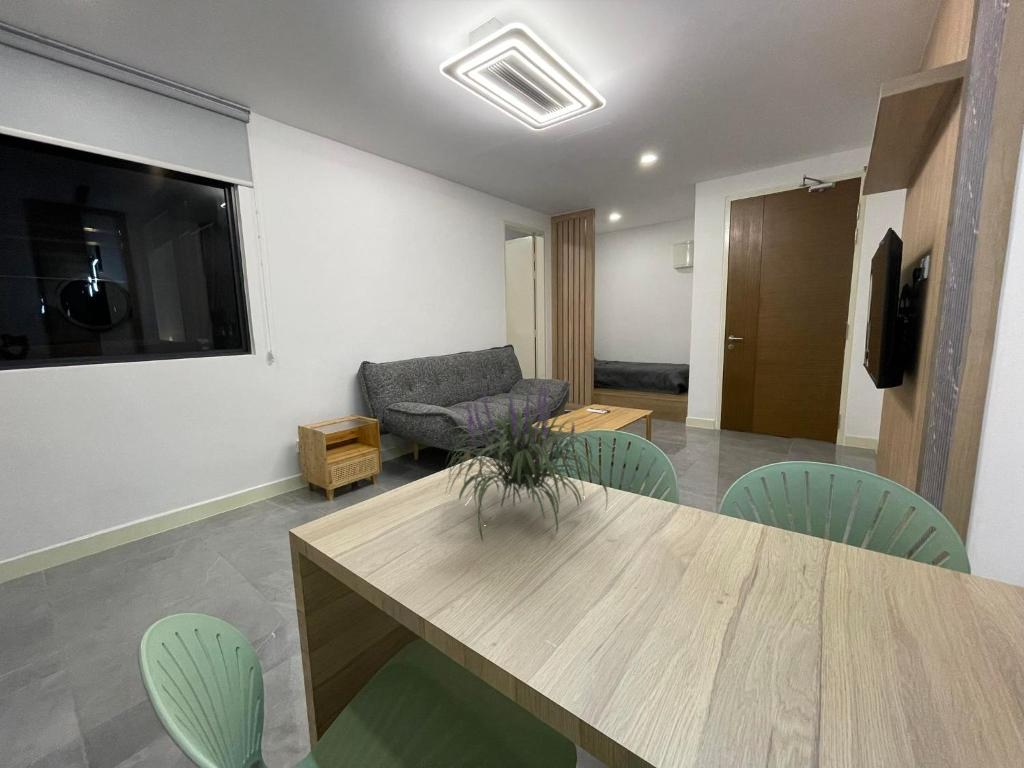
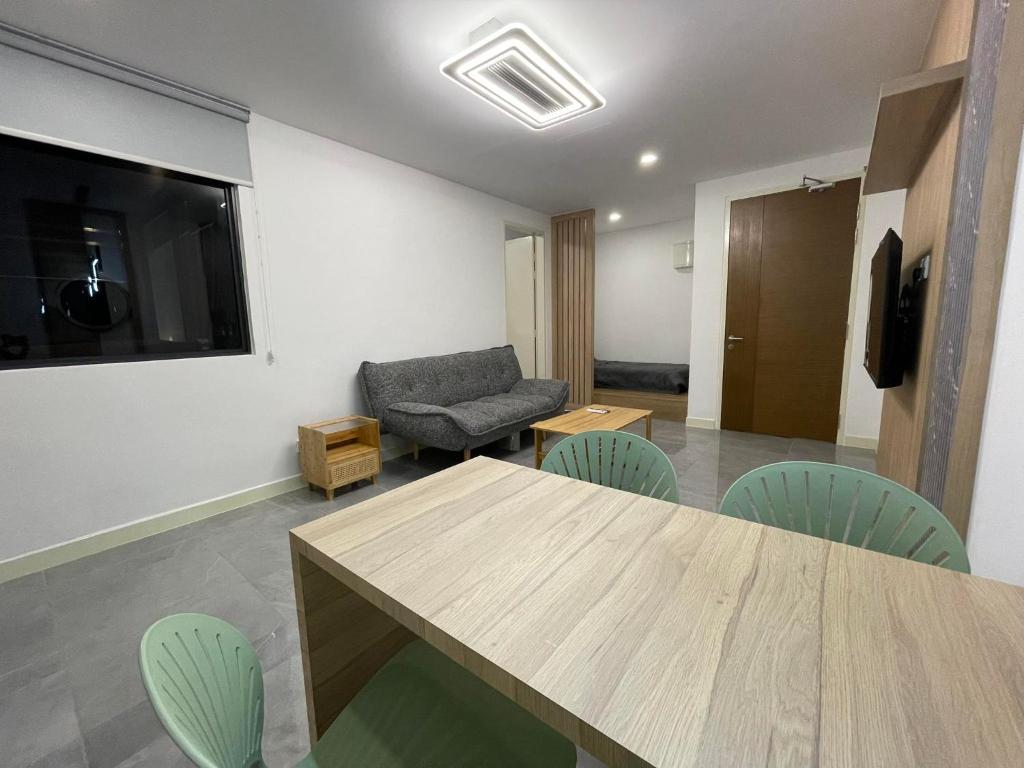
- plant (527, 445)
